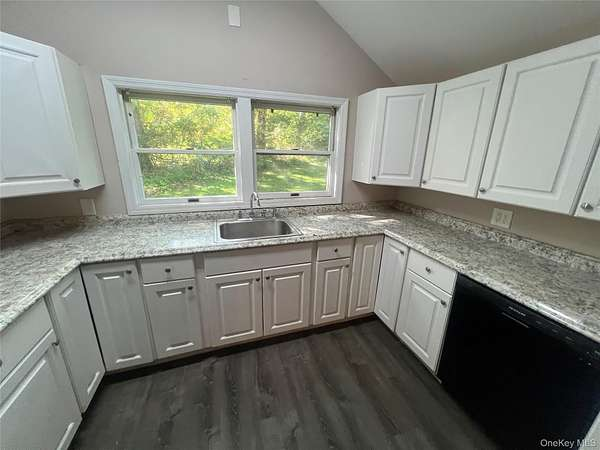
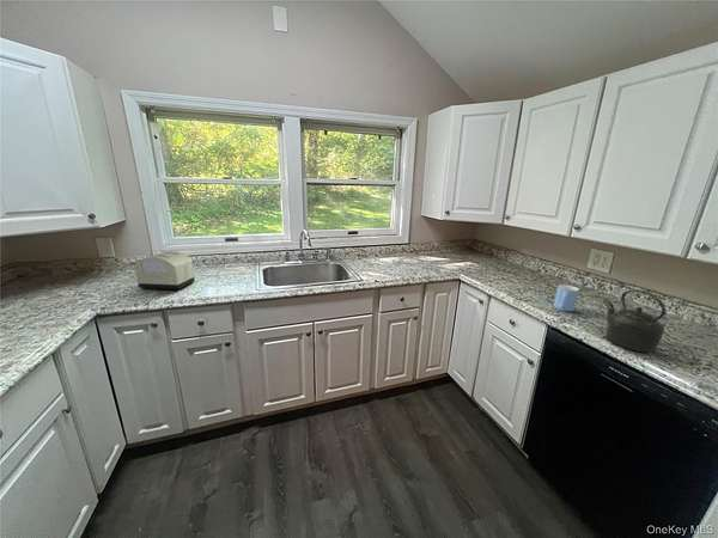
+ toaster (171, 267)
+ mug (564, 298)
+ kettle (627, 313)
